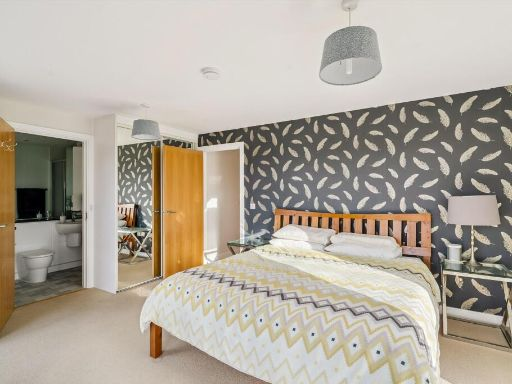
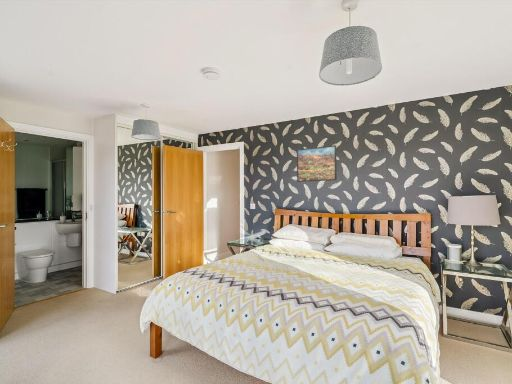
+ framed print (315, 164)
